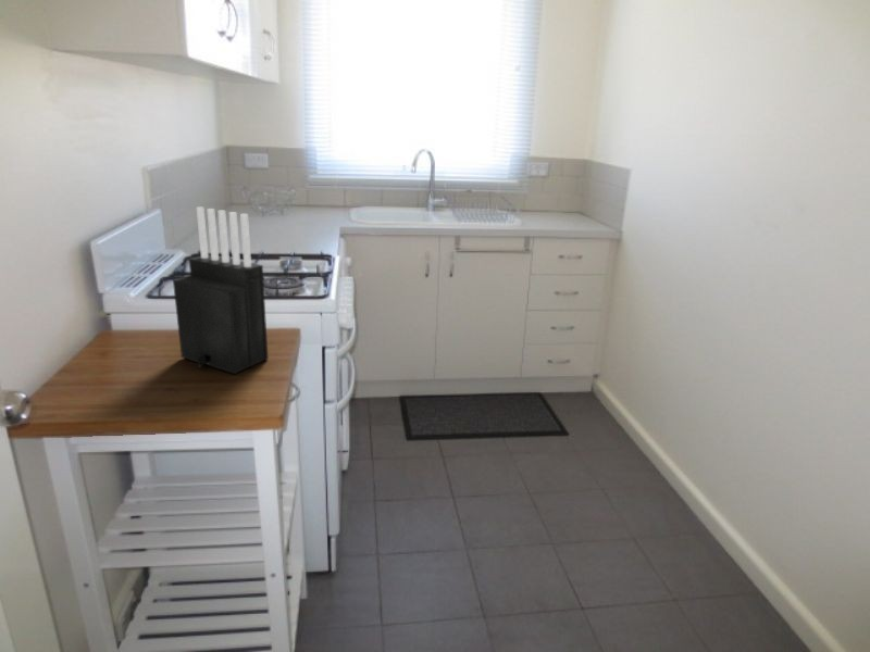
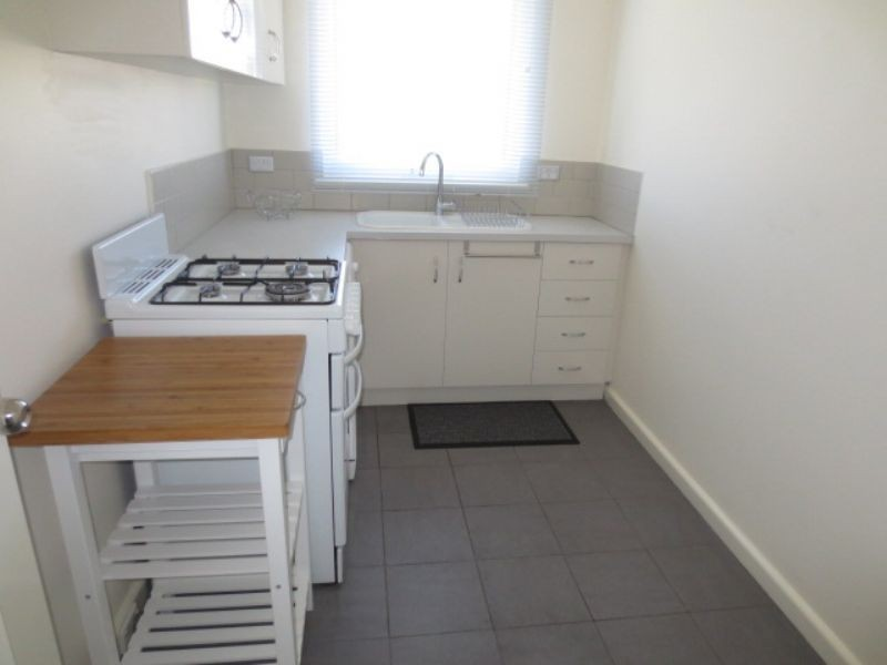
- knife block (214, 289)
